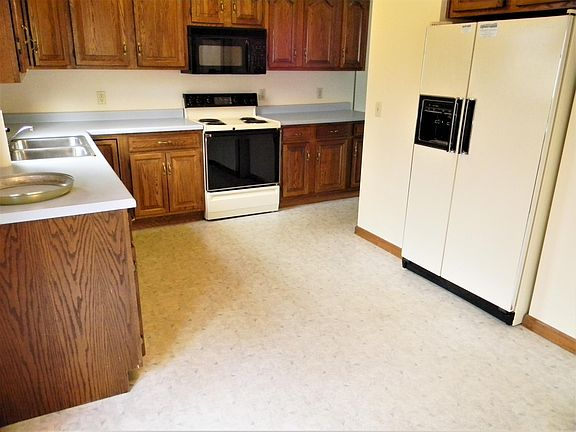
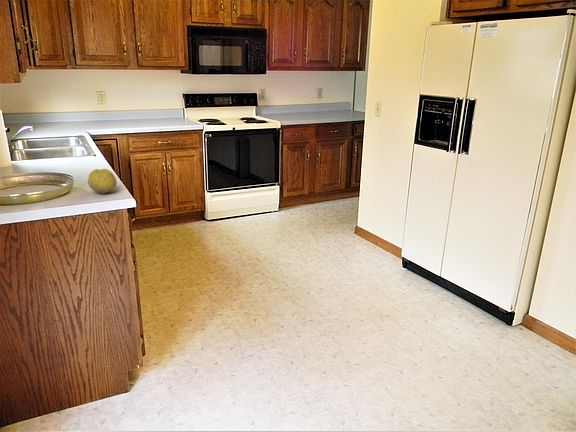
+ fruit (102, 181)
